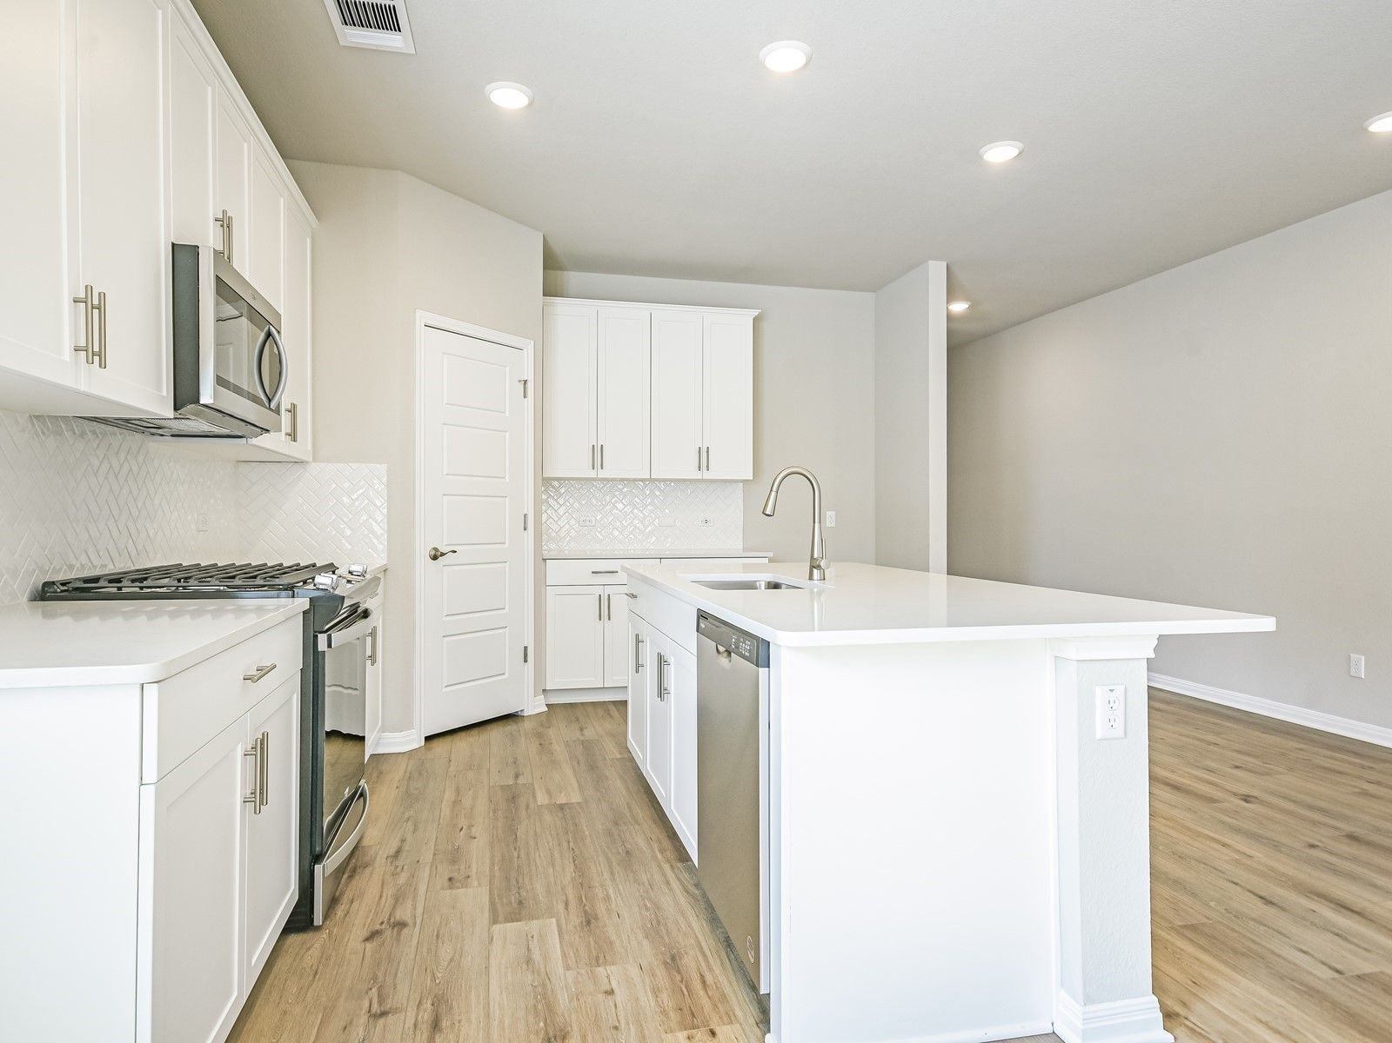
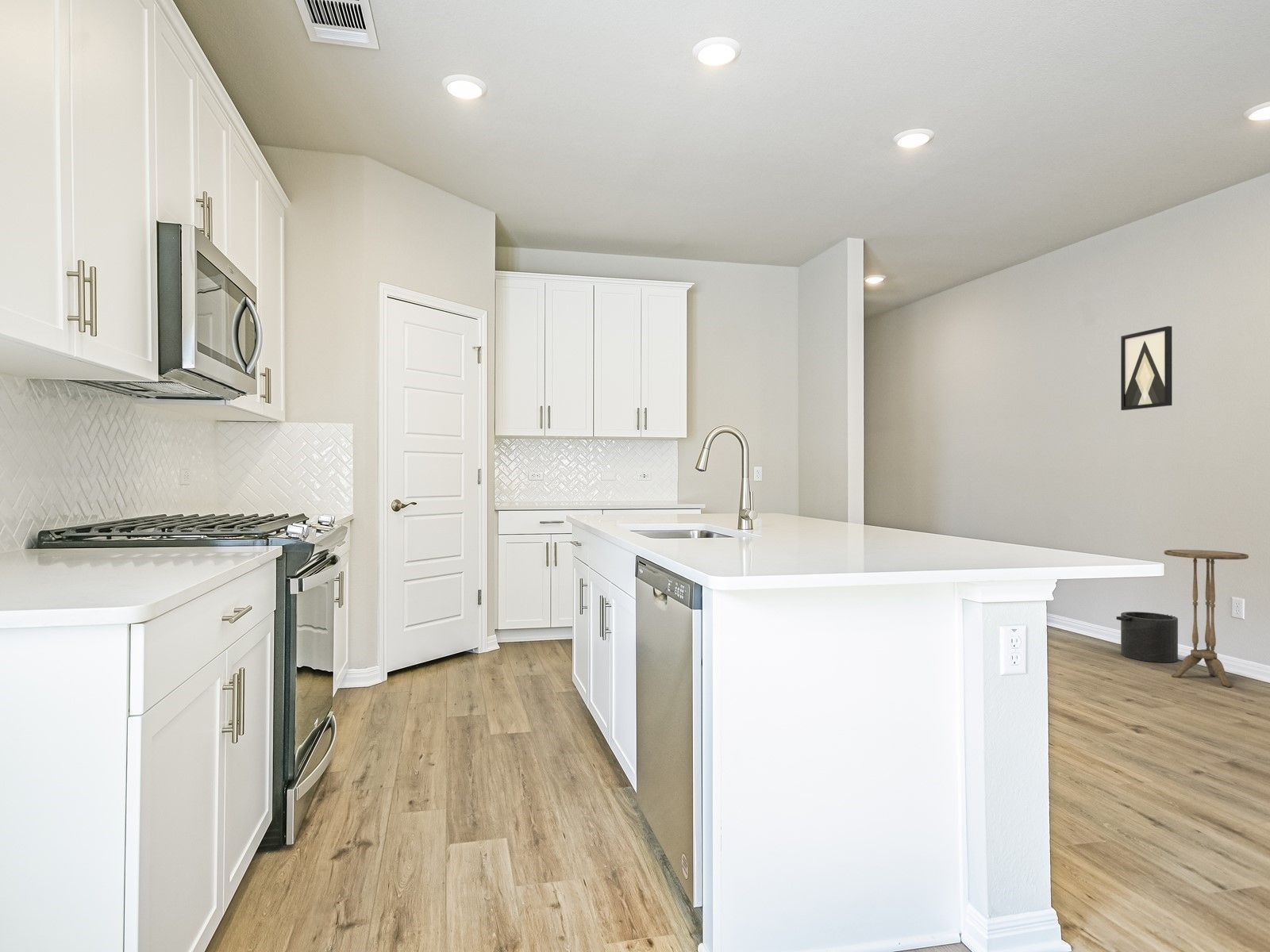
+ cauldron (1149, 636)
+ side table (1206, 616)
+ wall art (1145, 369)
